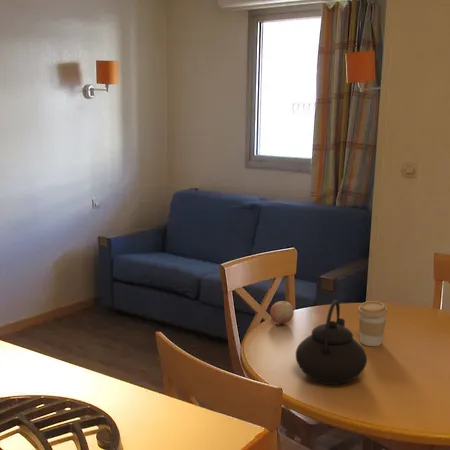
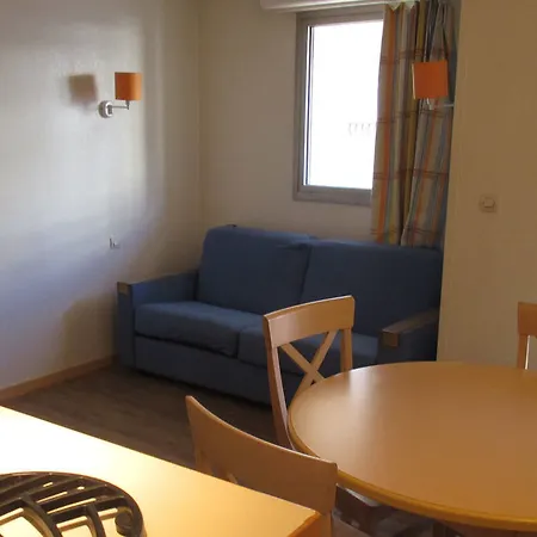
- fruit (281, 312)
- teapot (333, 335)
- coffee cup (371, 323)
